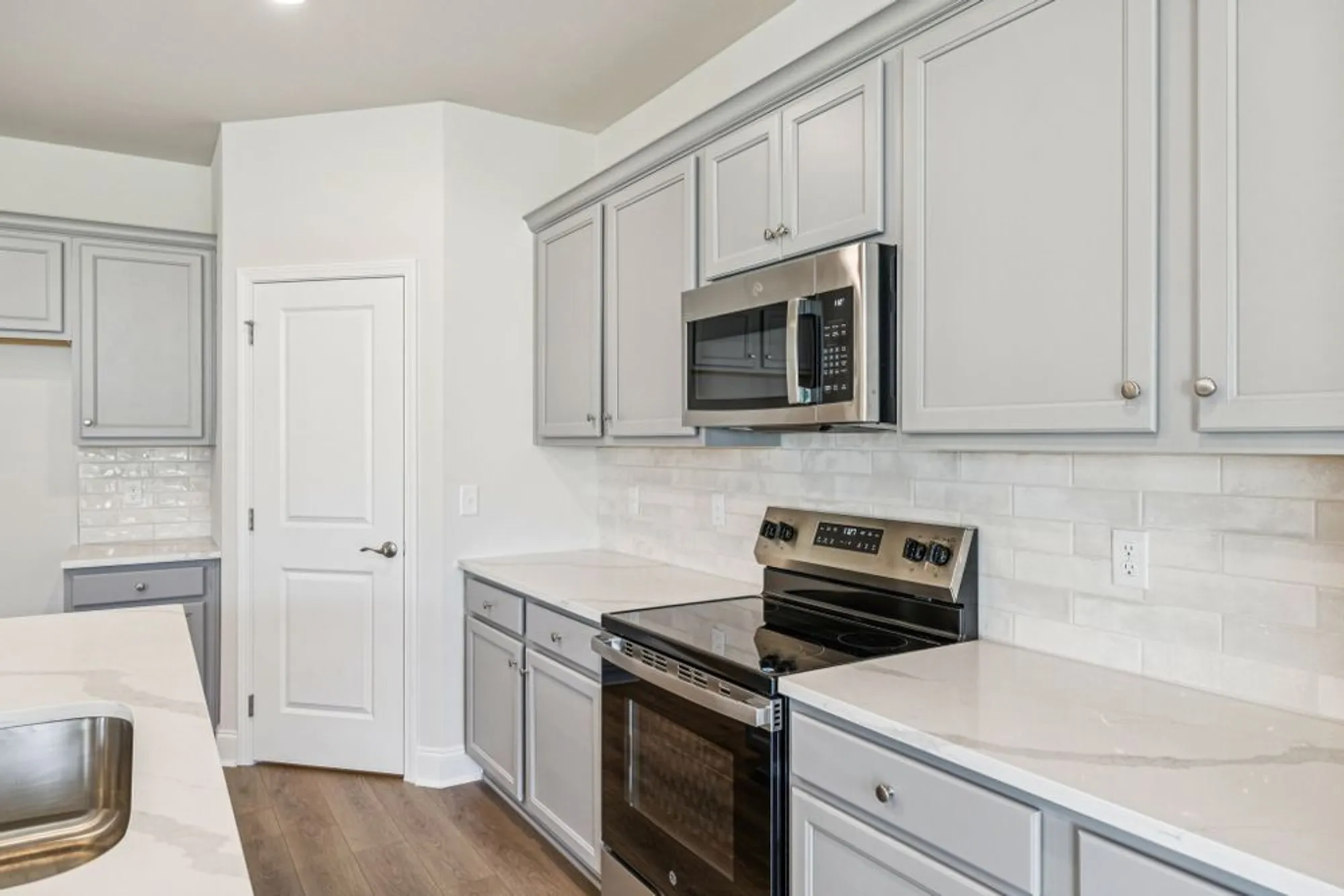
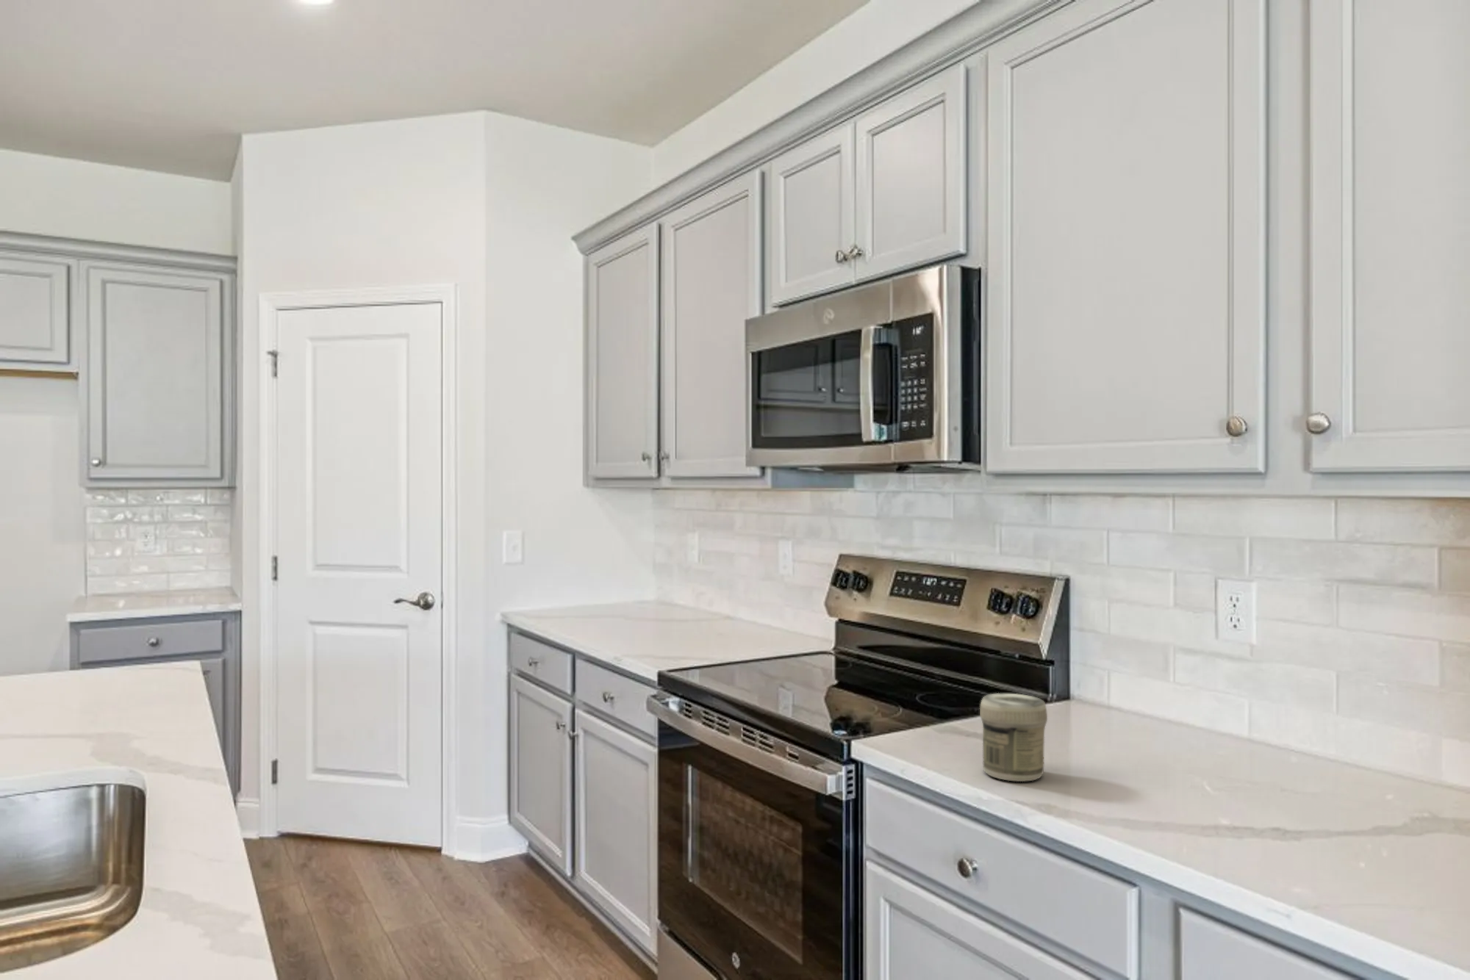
+ jar (1013, 735)
